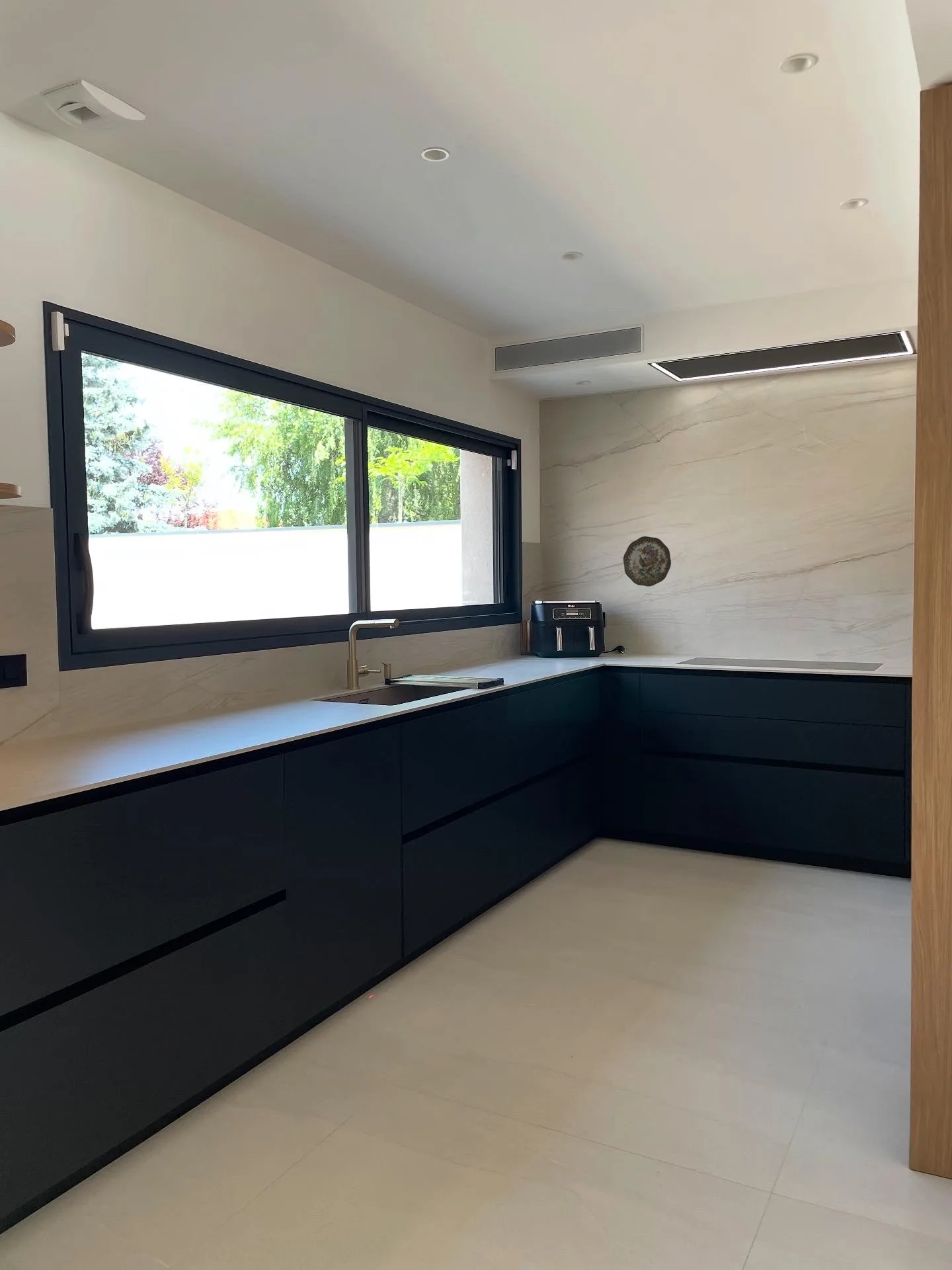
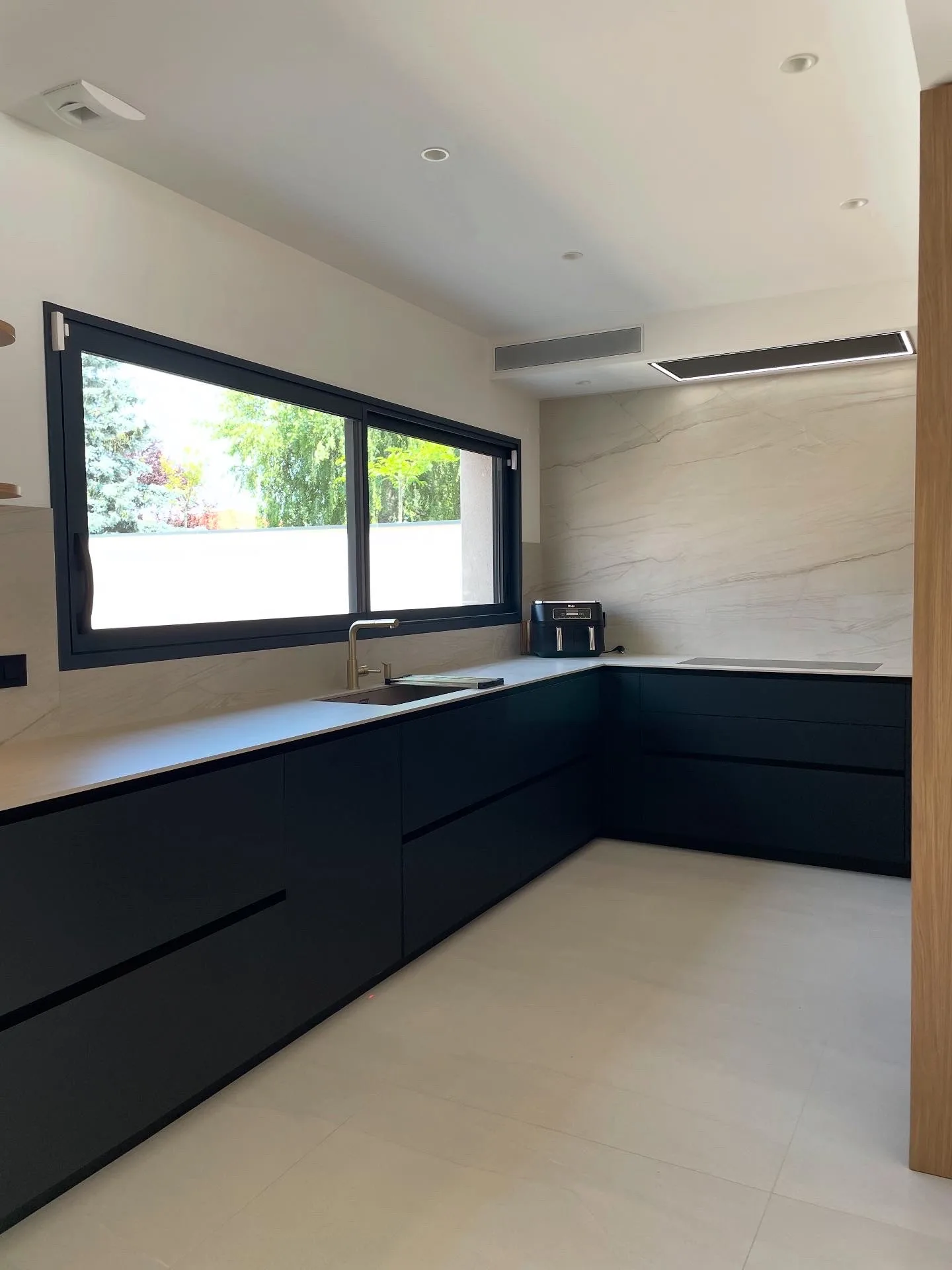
- decorative plate (647, 561)
